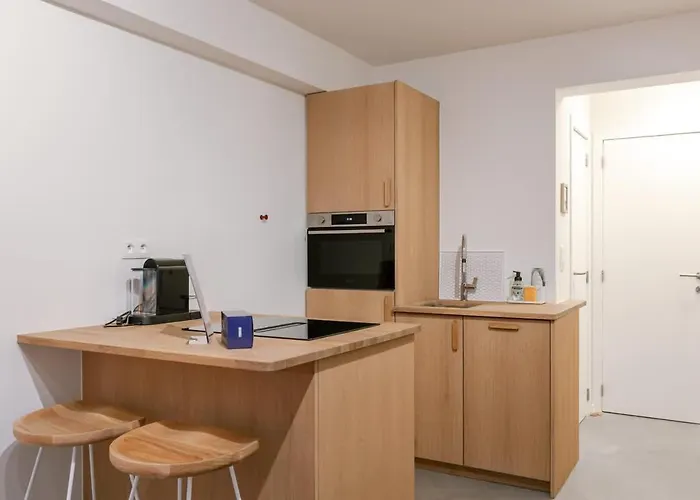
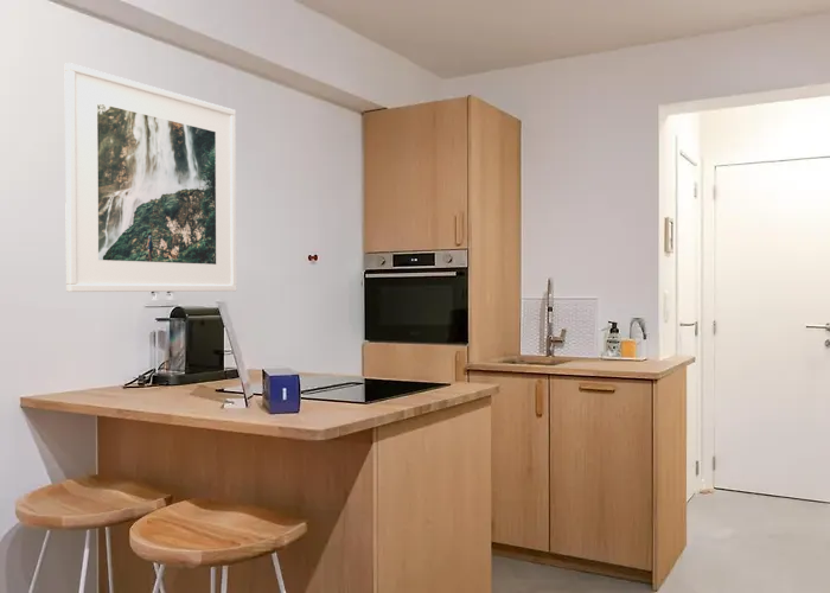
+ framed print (160, 190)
